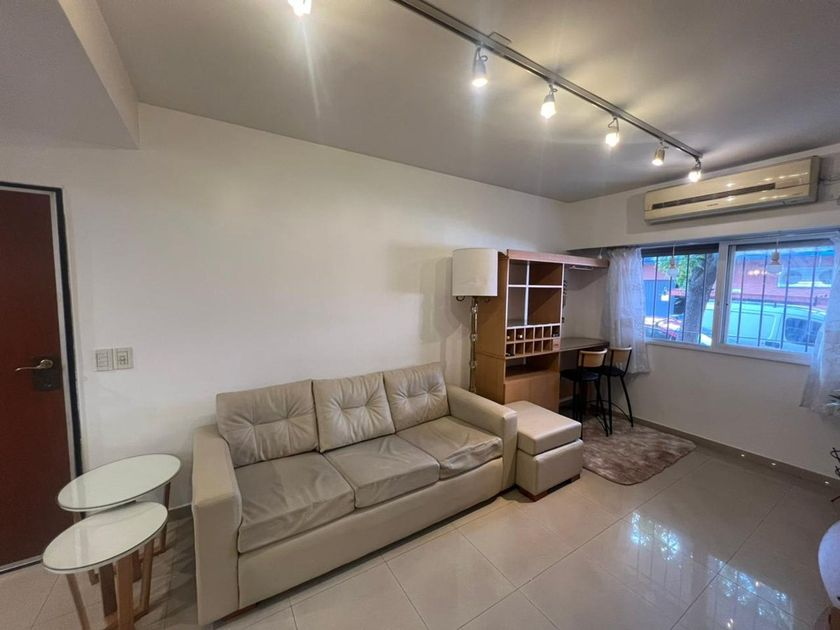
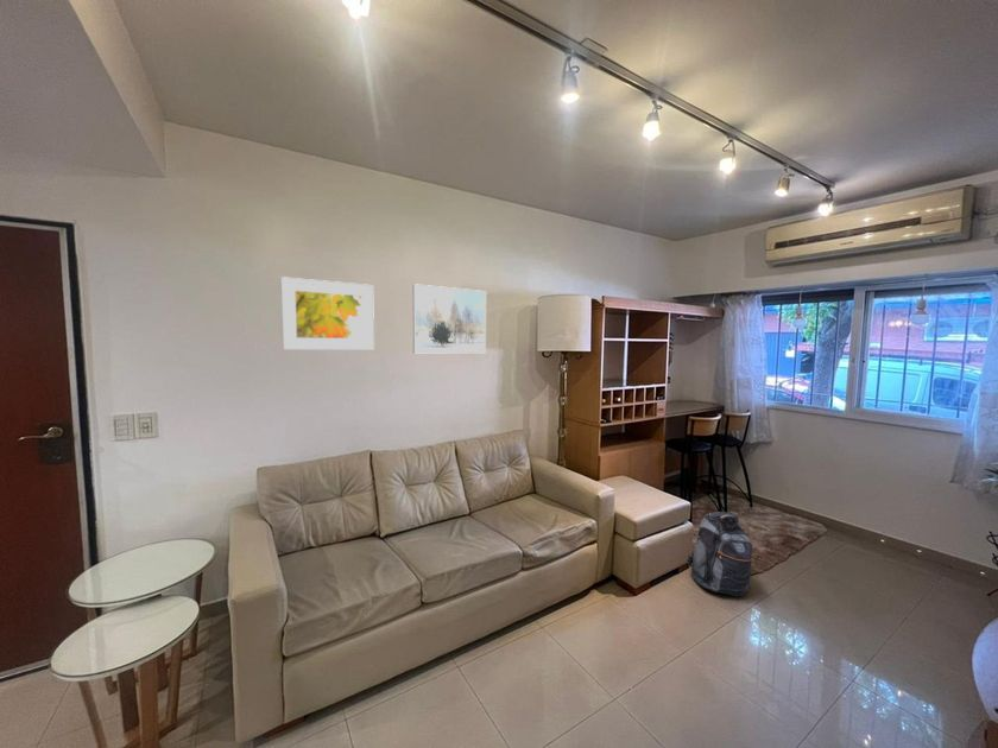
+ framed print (330, 316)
+ backpack (722, 547)
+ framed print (450, 321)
